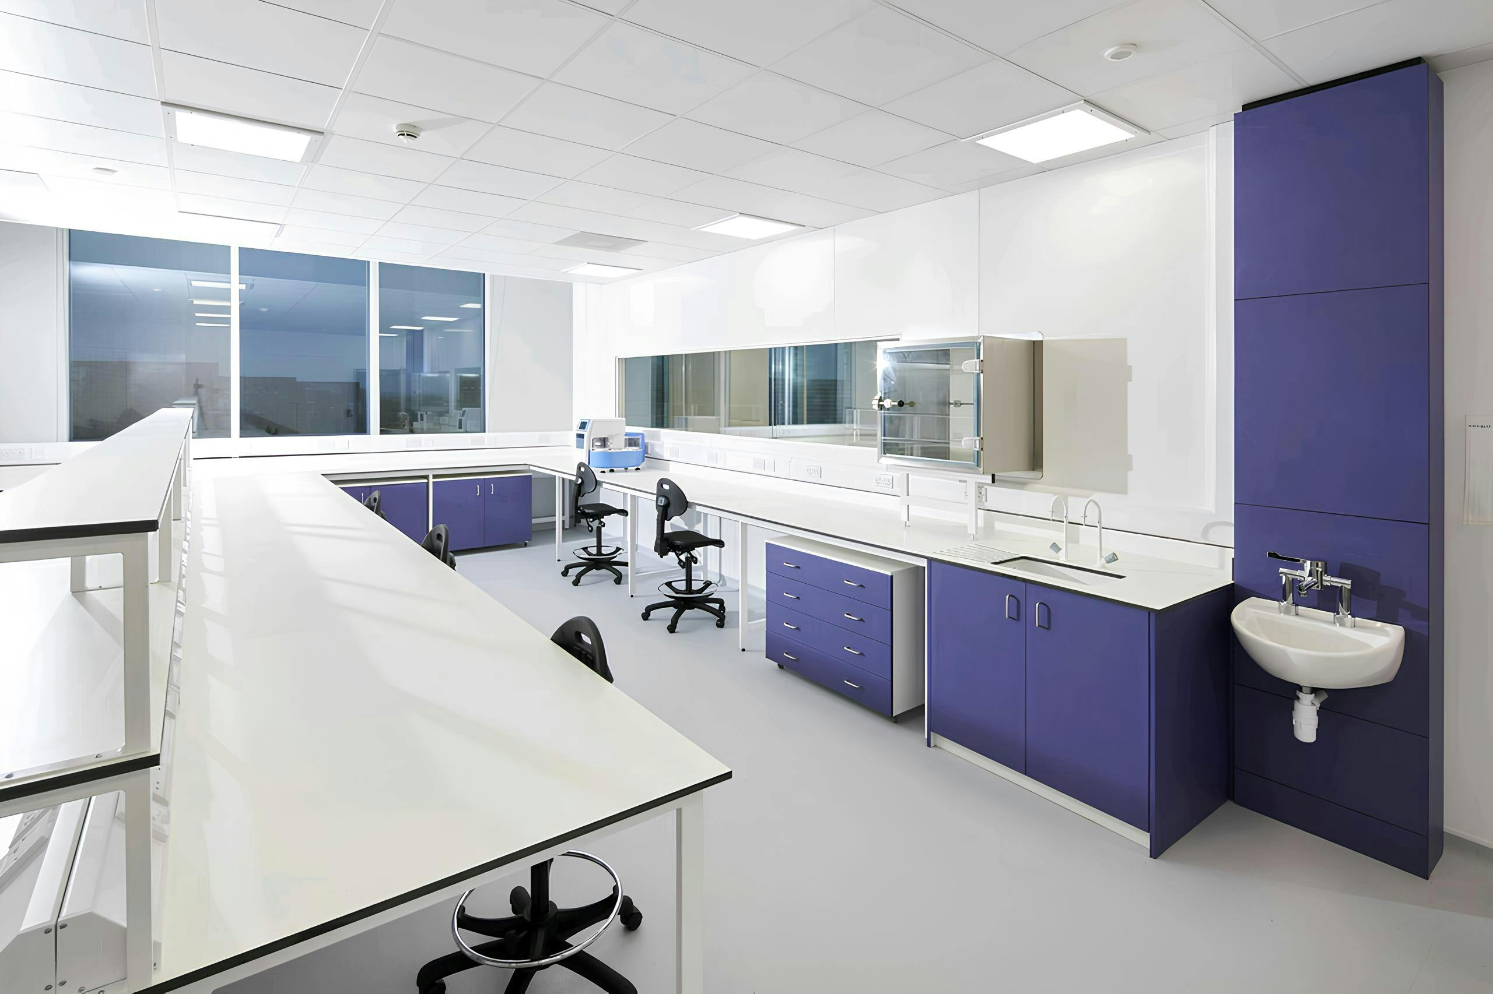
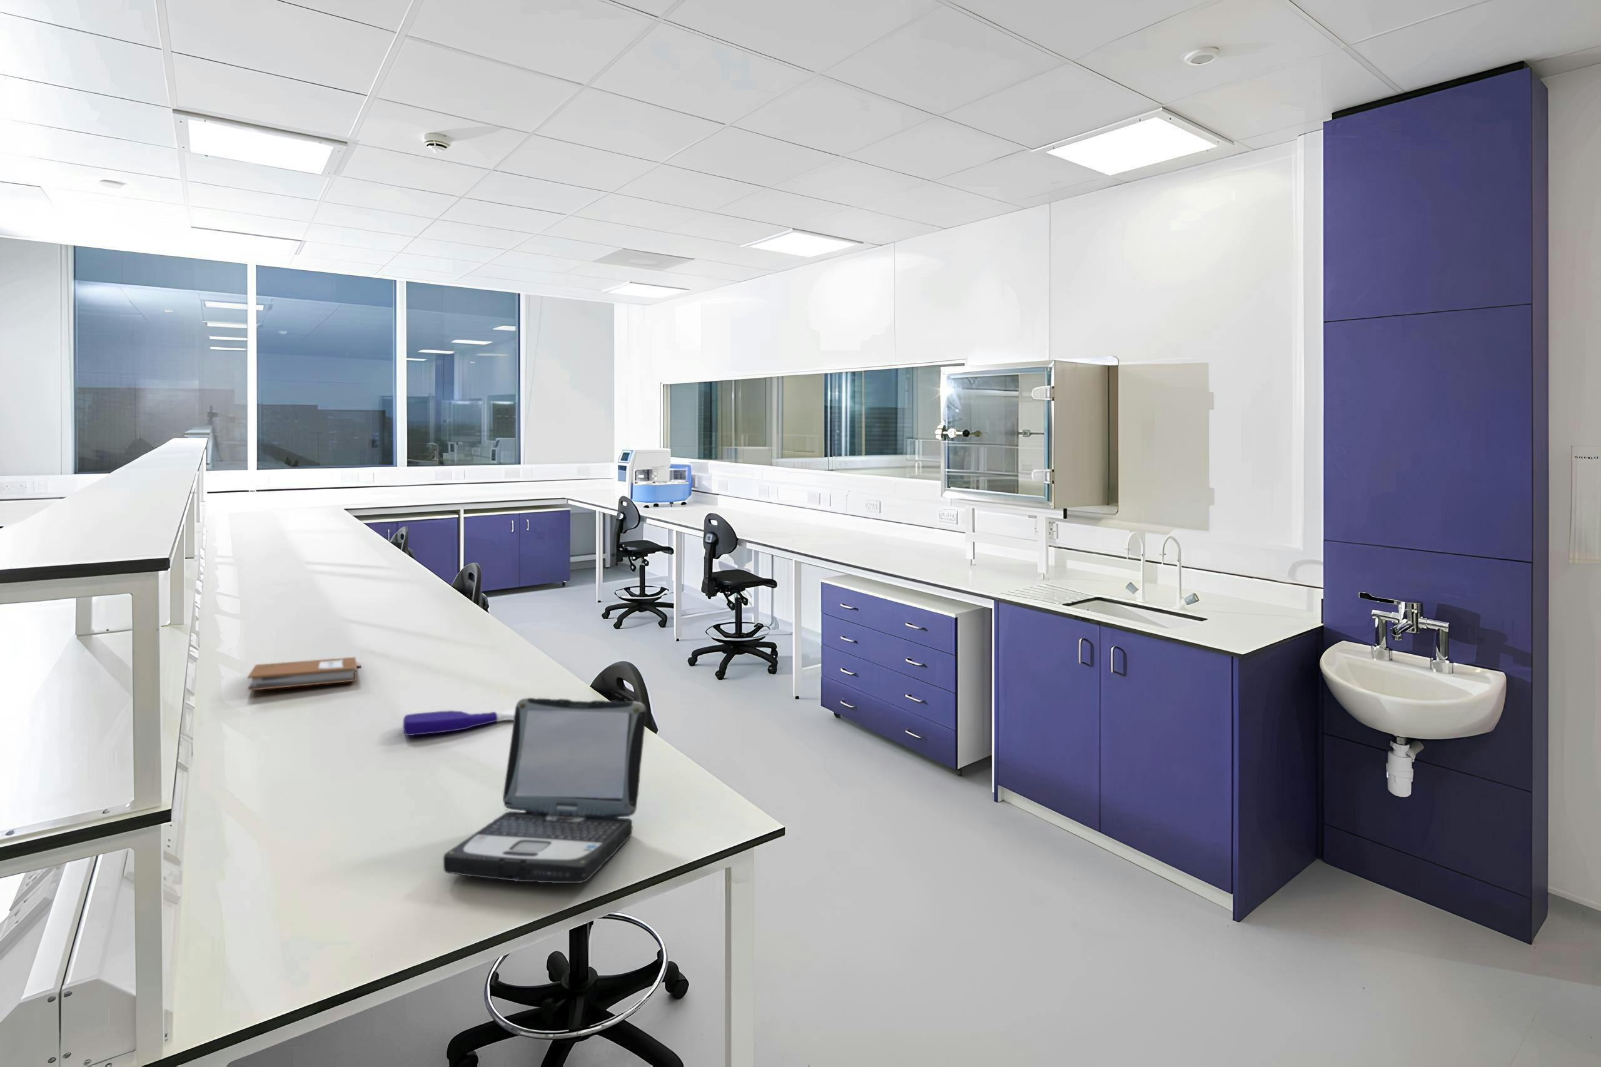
+ notebook (308, 672)
+ laptop (550, 780)
+ spray bottle (462, 718)
